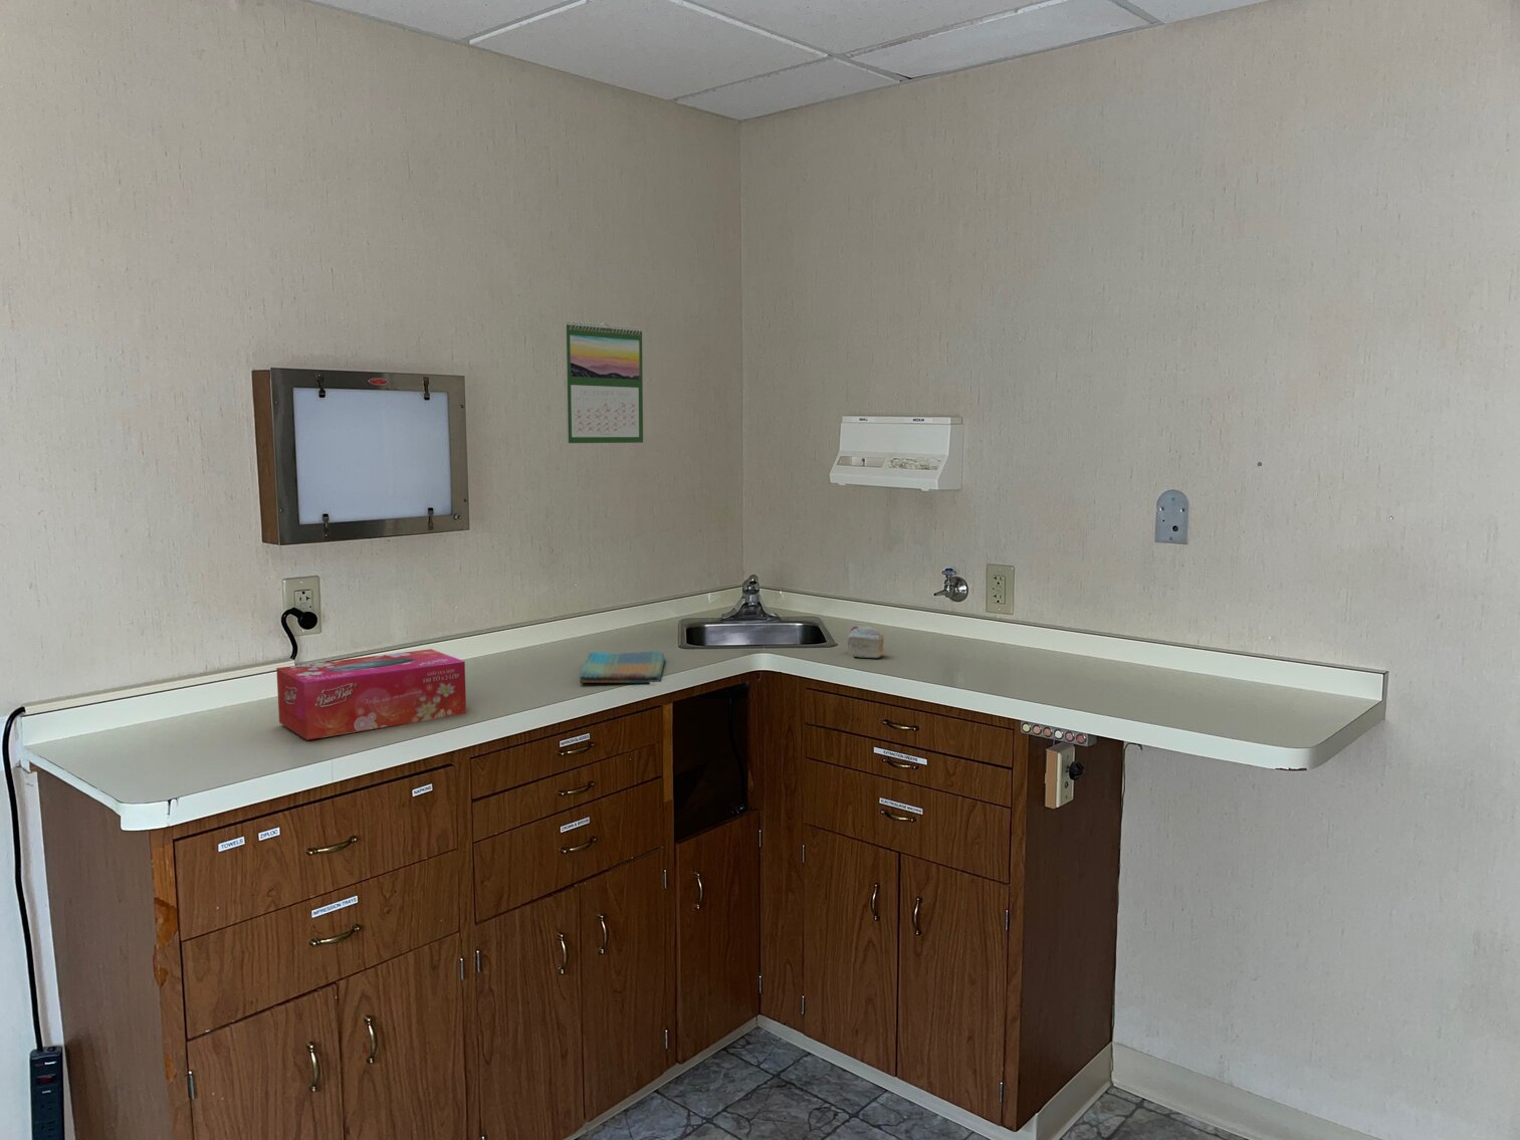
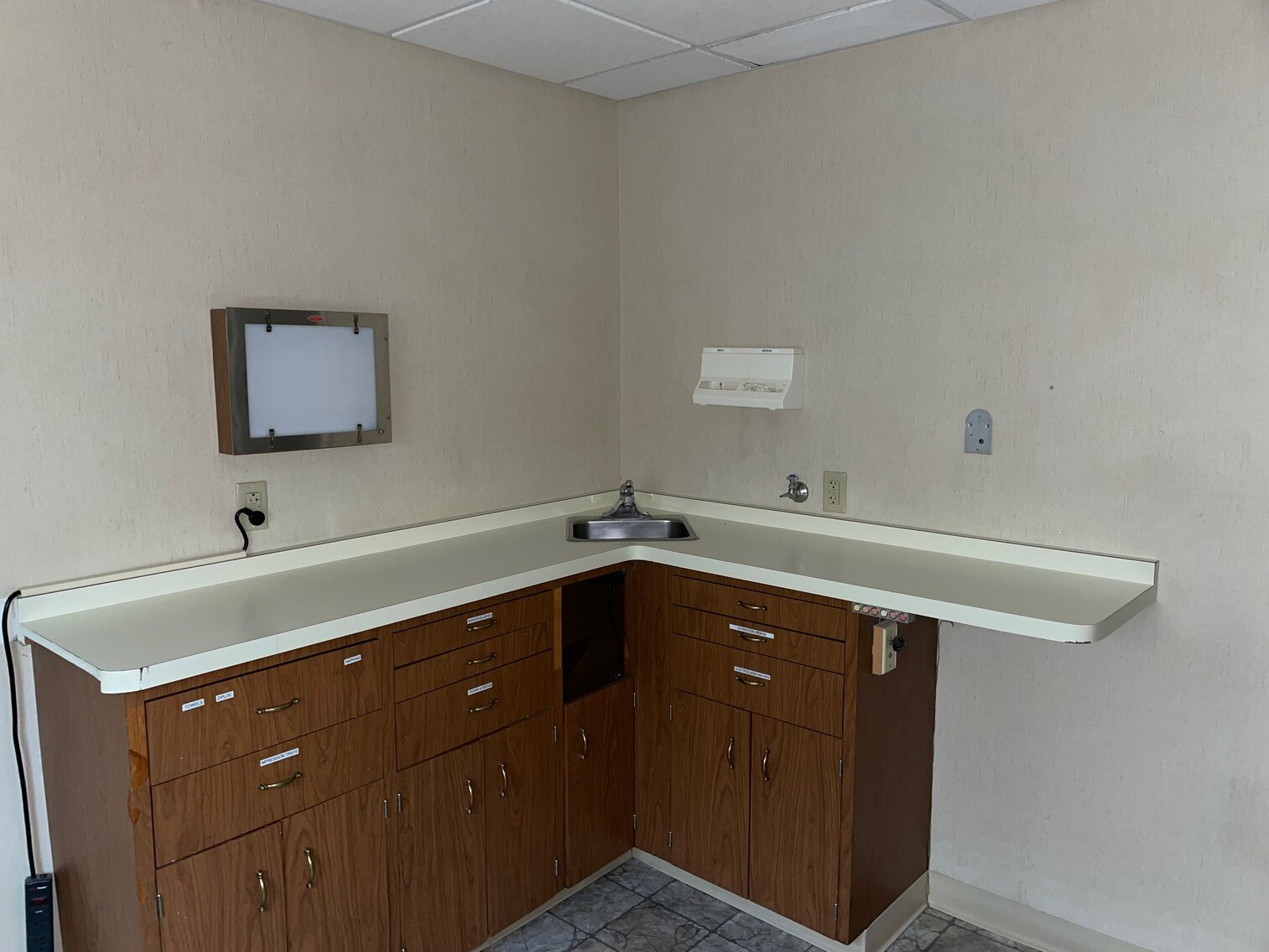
- calendar (605, 383)
- dish towel (623, 666)
- tissue box (373, 691)
- cake slice (865, 641)
